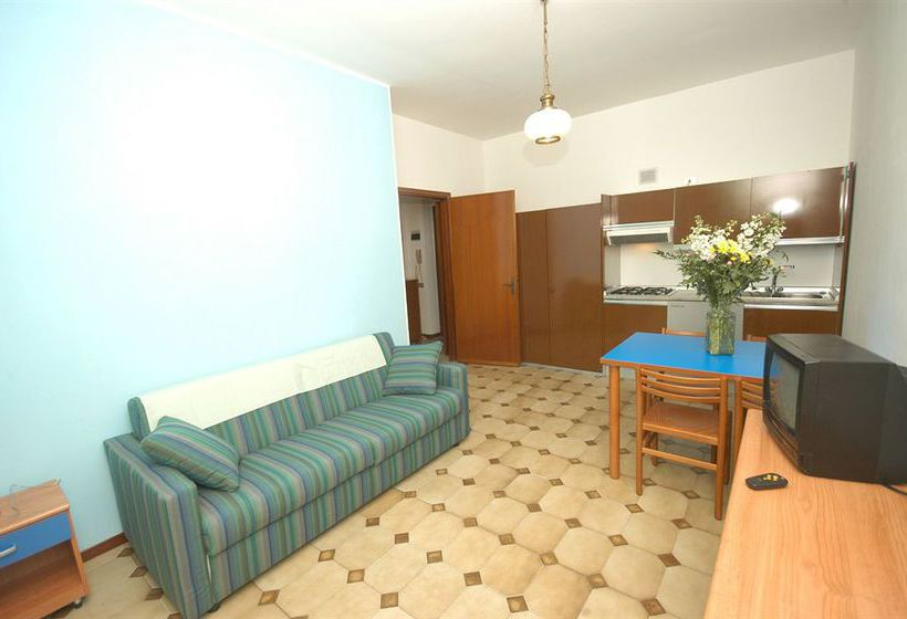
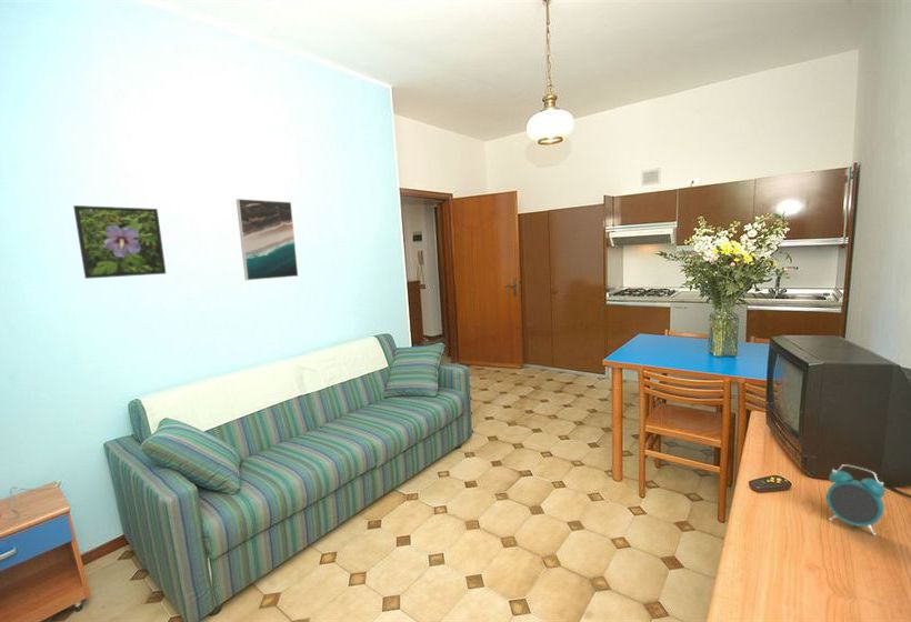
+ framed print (269, 240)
+ alarm clock (854, 496)
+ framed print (122, 241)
